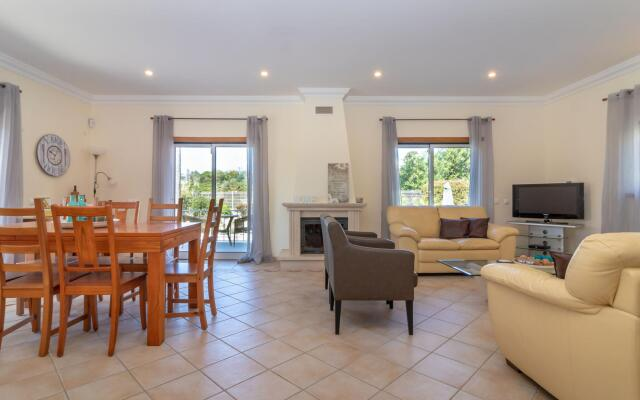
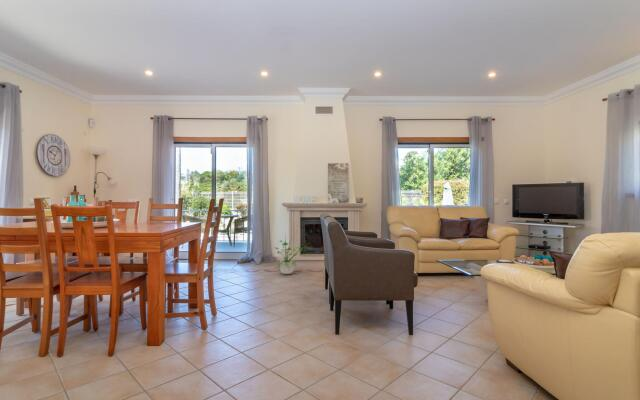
+ potted plant (292, 252)
